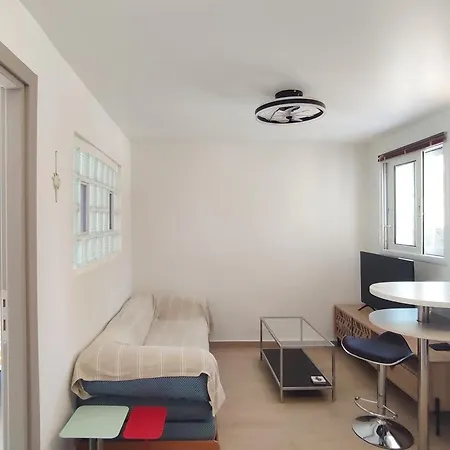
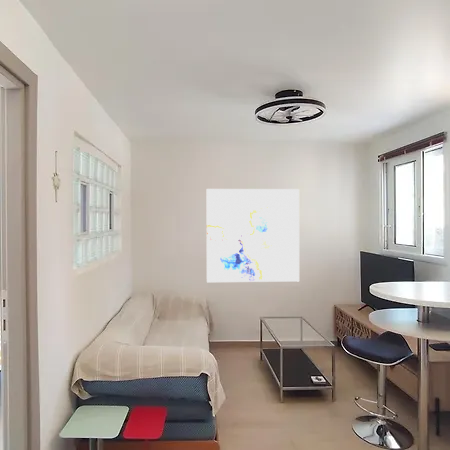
+ wall art (252, 235)
